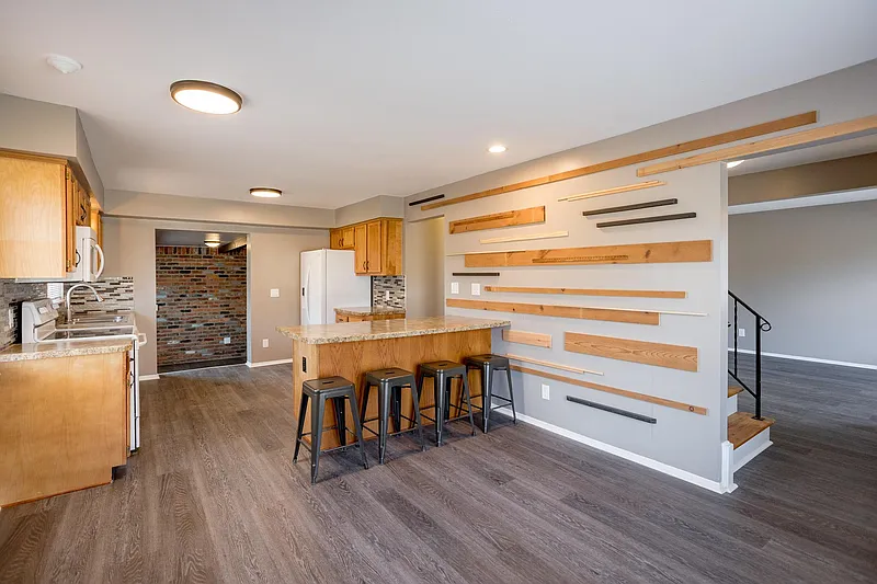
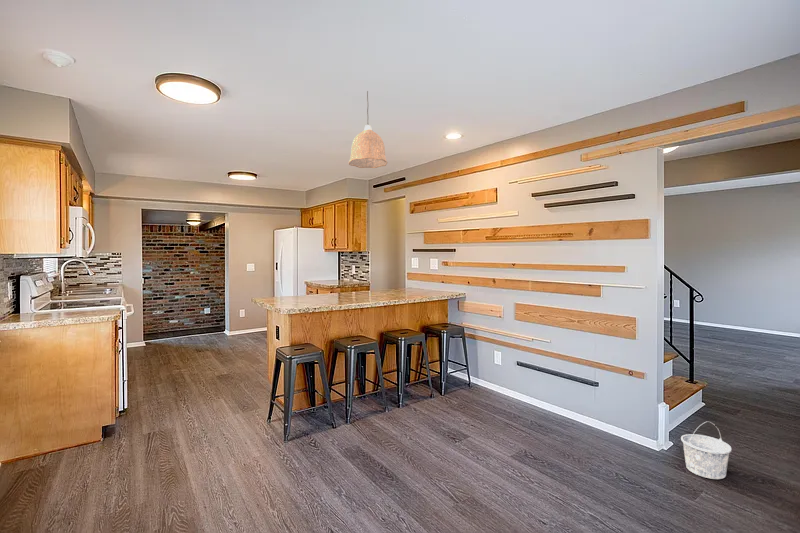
+ pendant lamp (367, 127)
+ bucket (705, 446)
